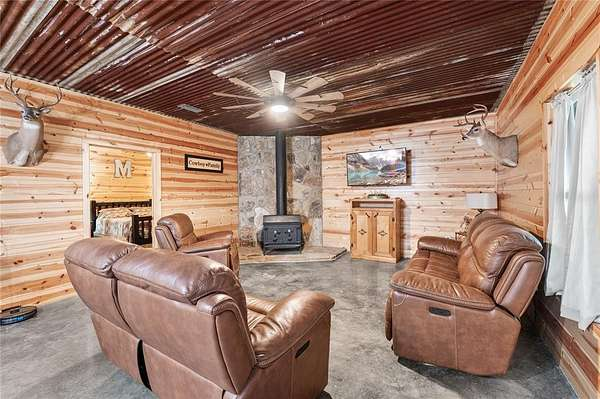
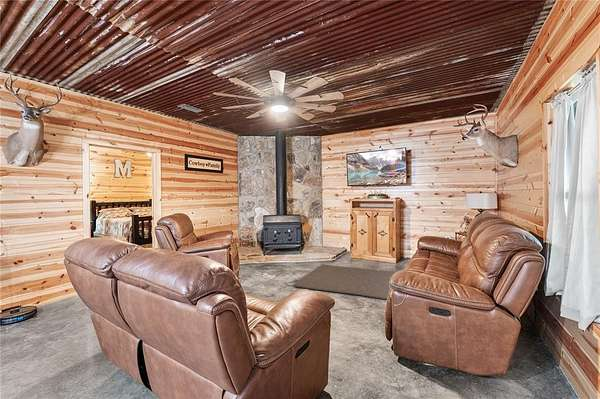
+ rug (368, 280)
